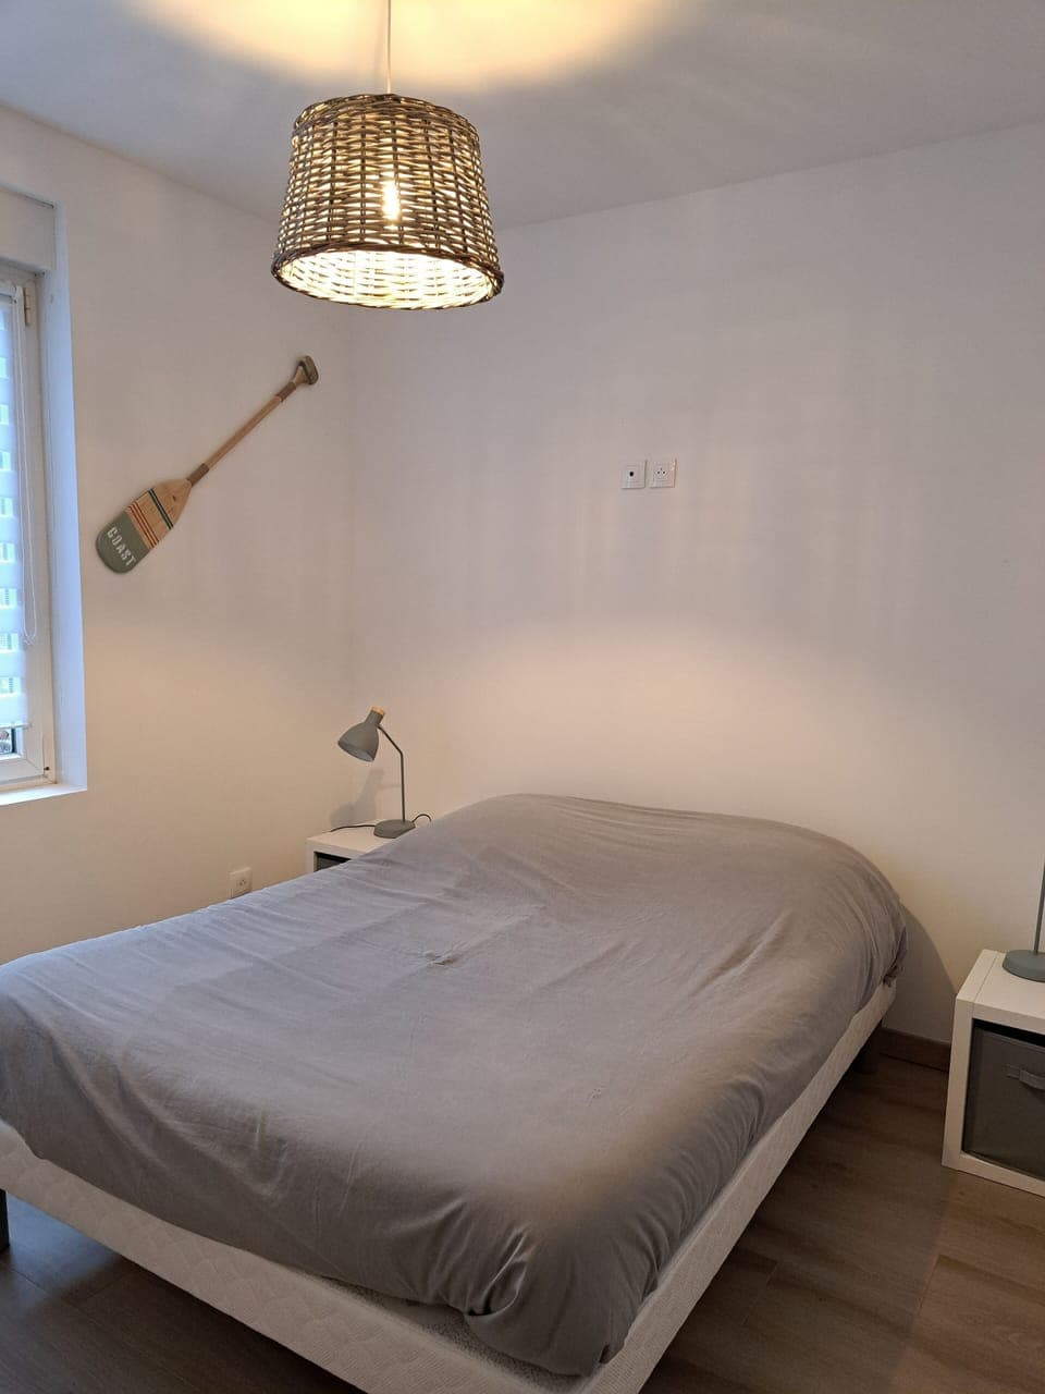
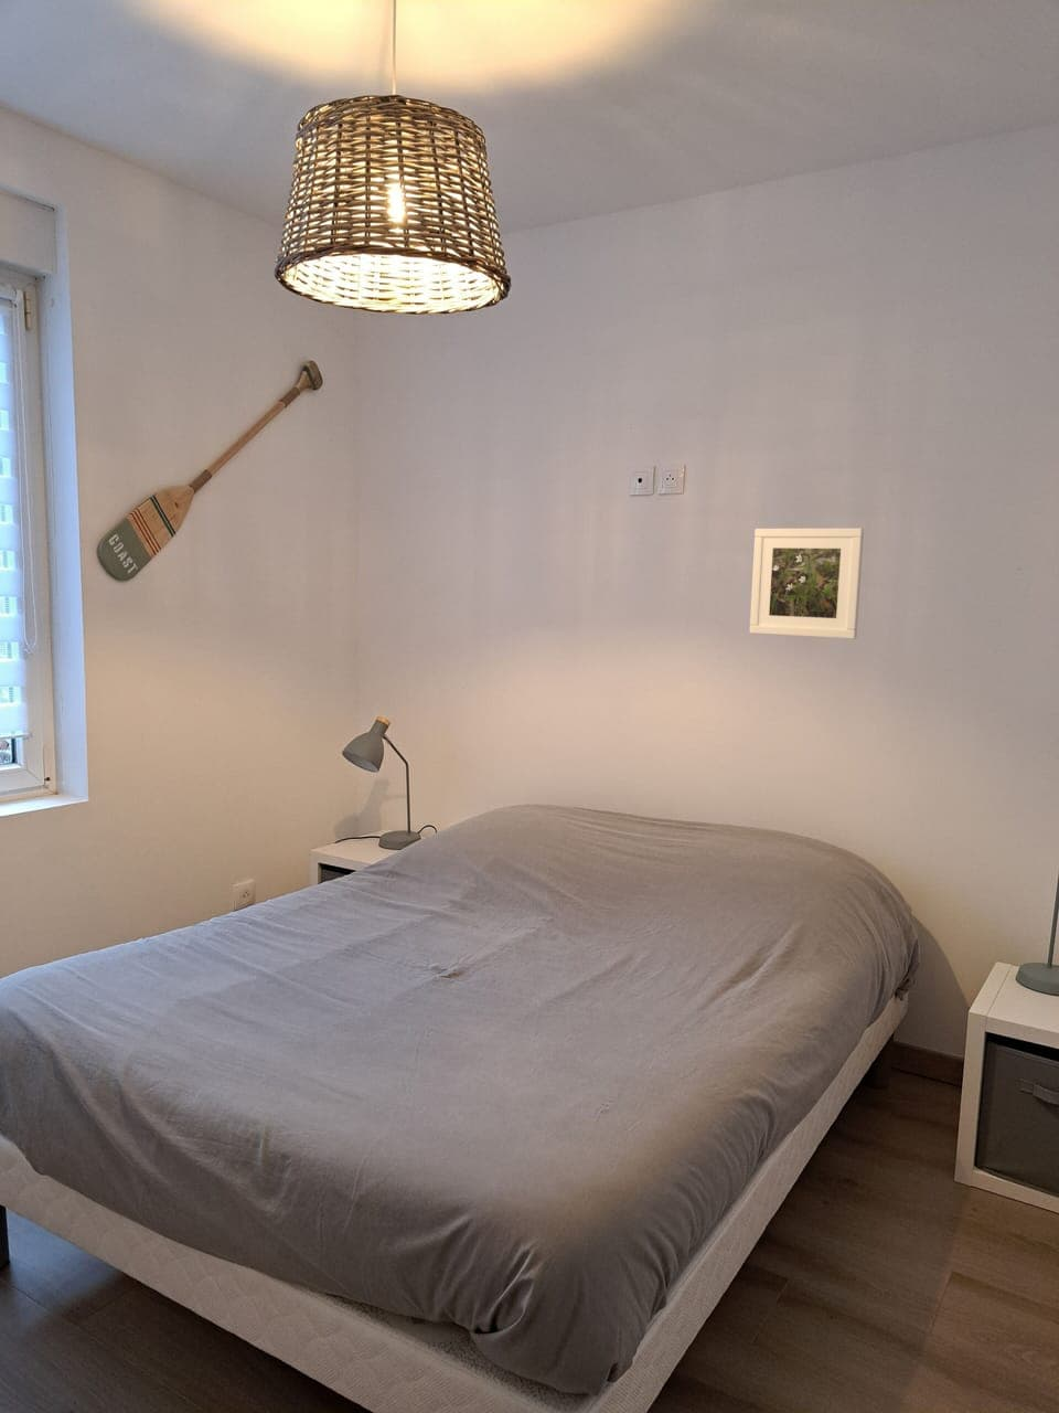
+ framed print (804, 582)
